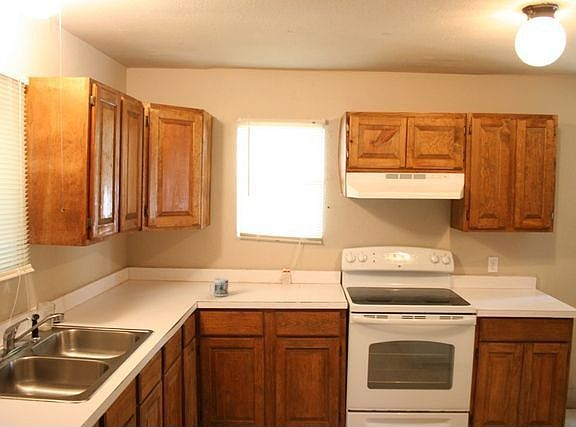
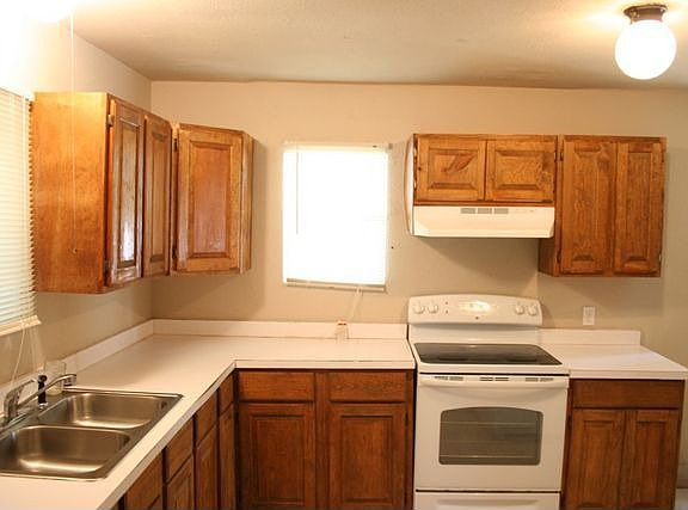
- mug (218, 286)
